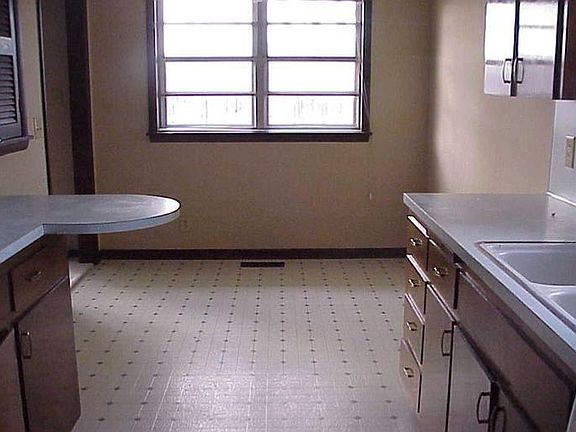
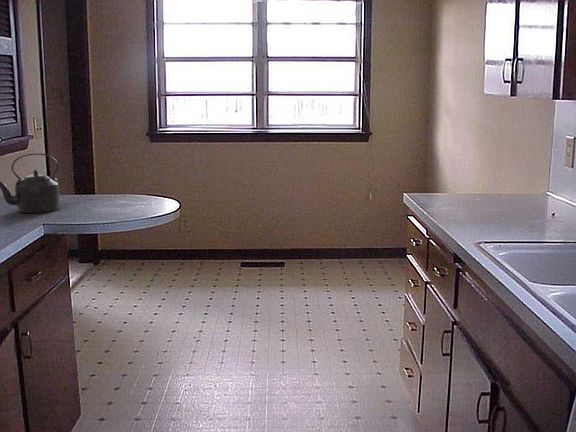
+ kettle (25, 182)
